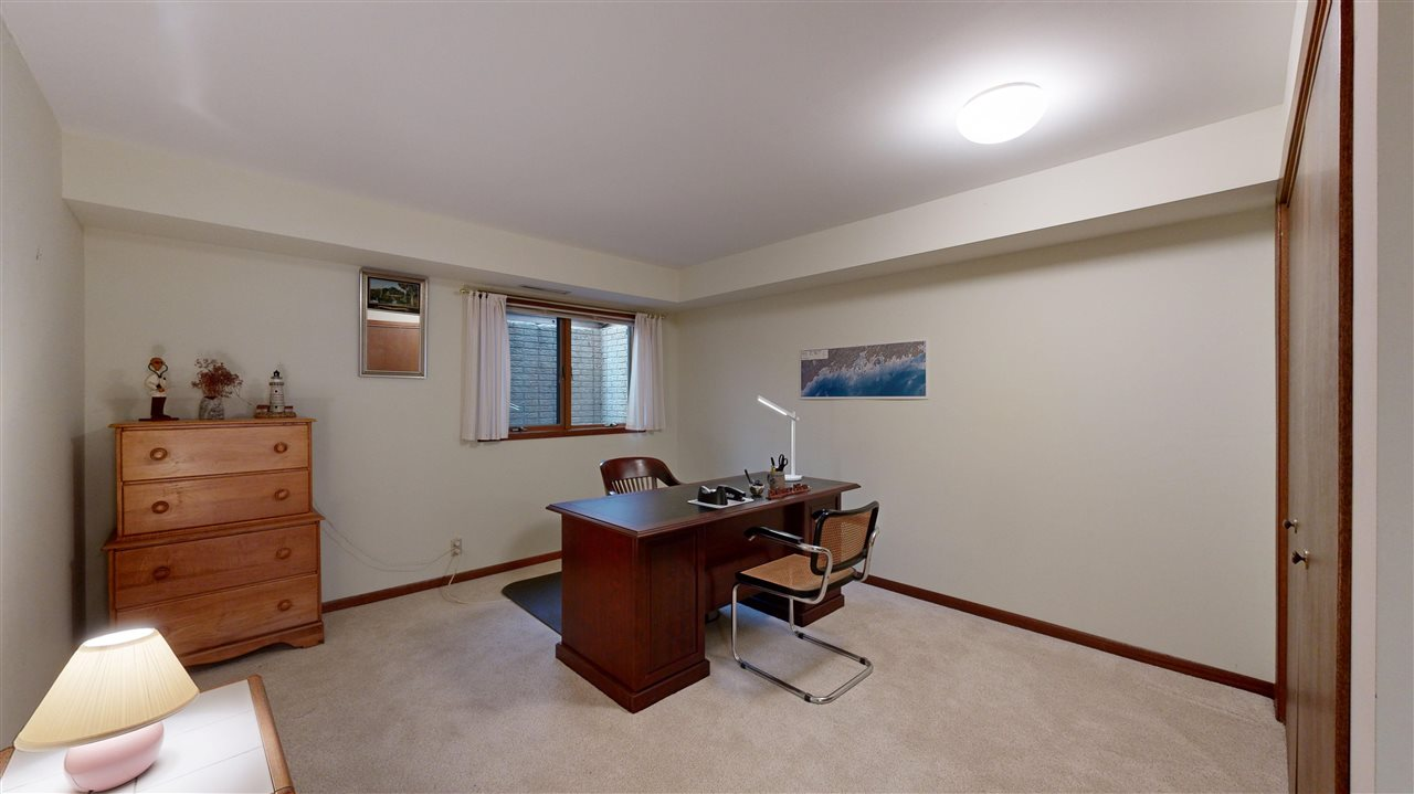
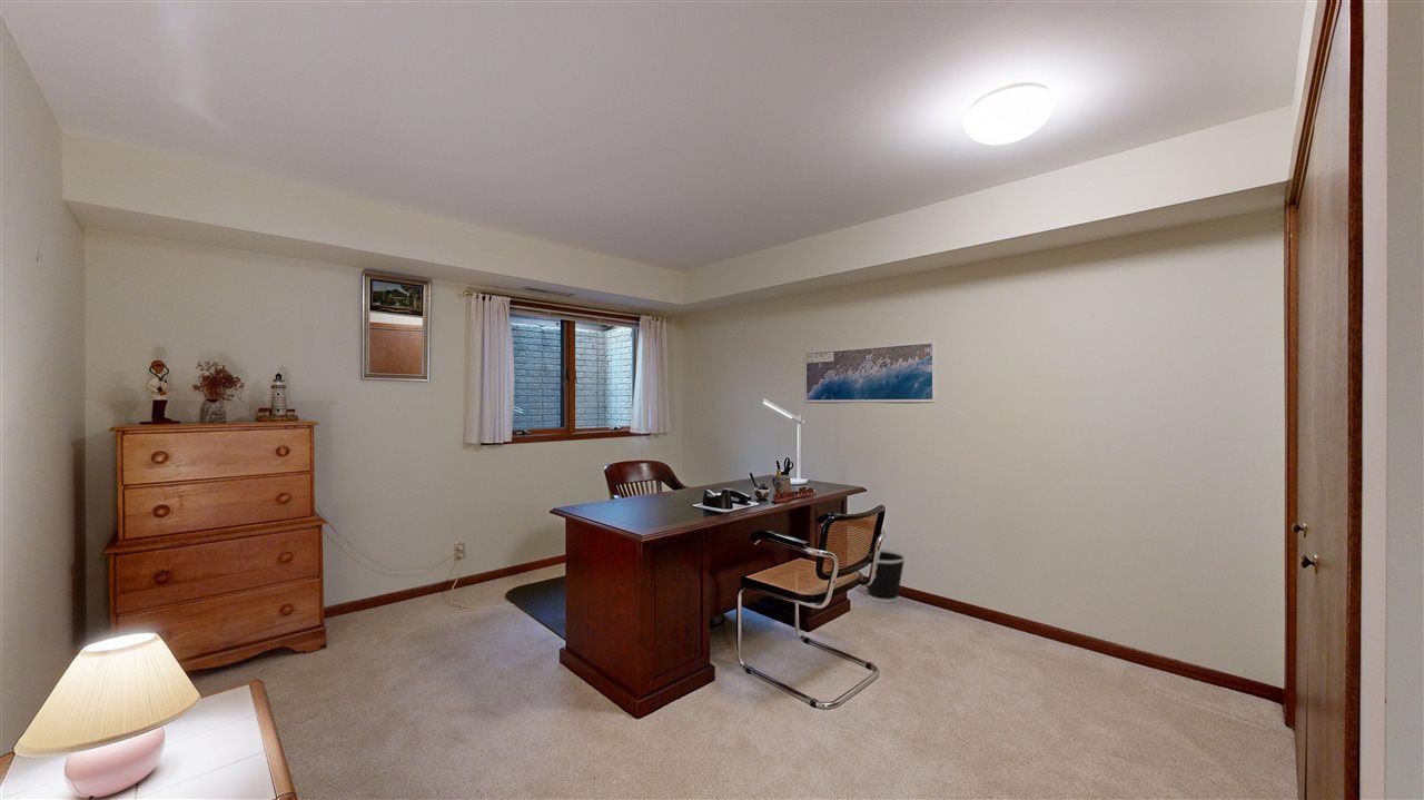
+ wastebasket (882, 575)
